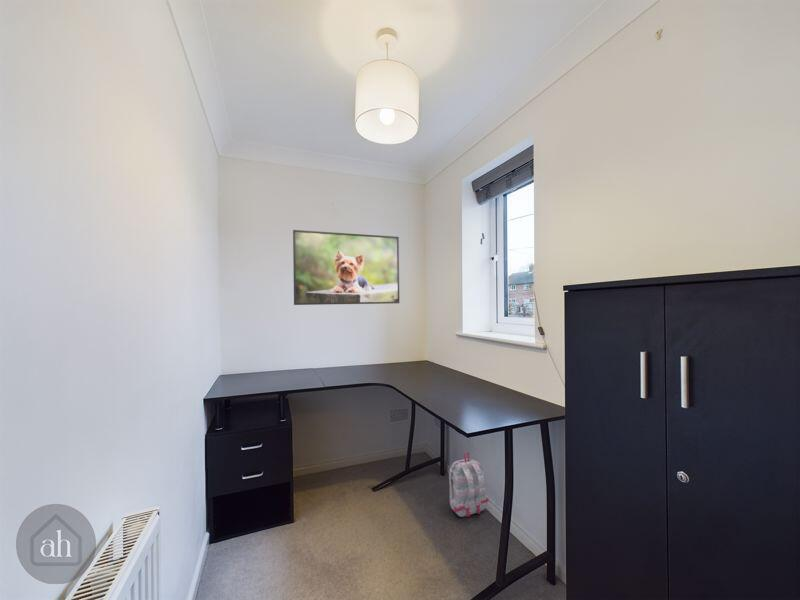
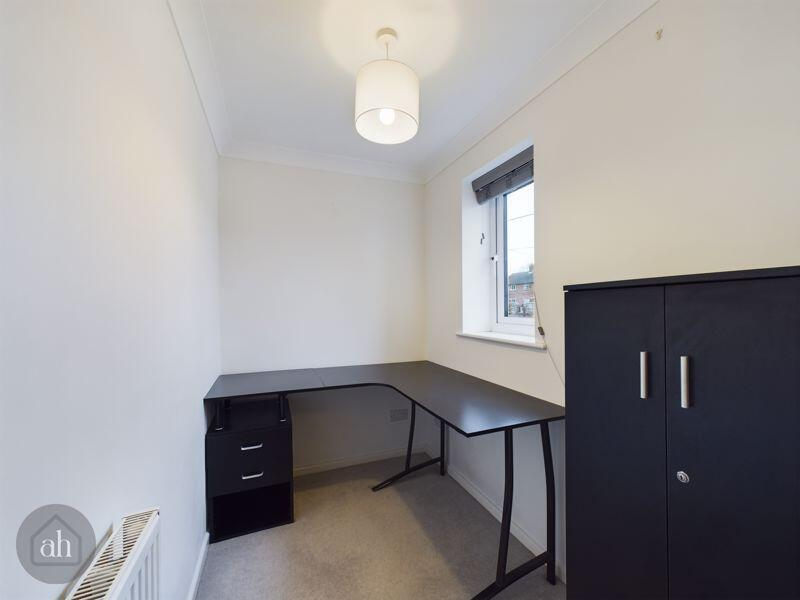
- backpack (467, 482)
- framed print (349, 268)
